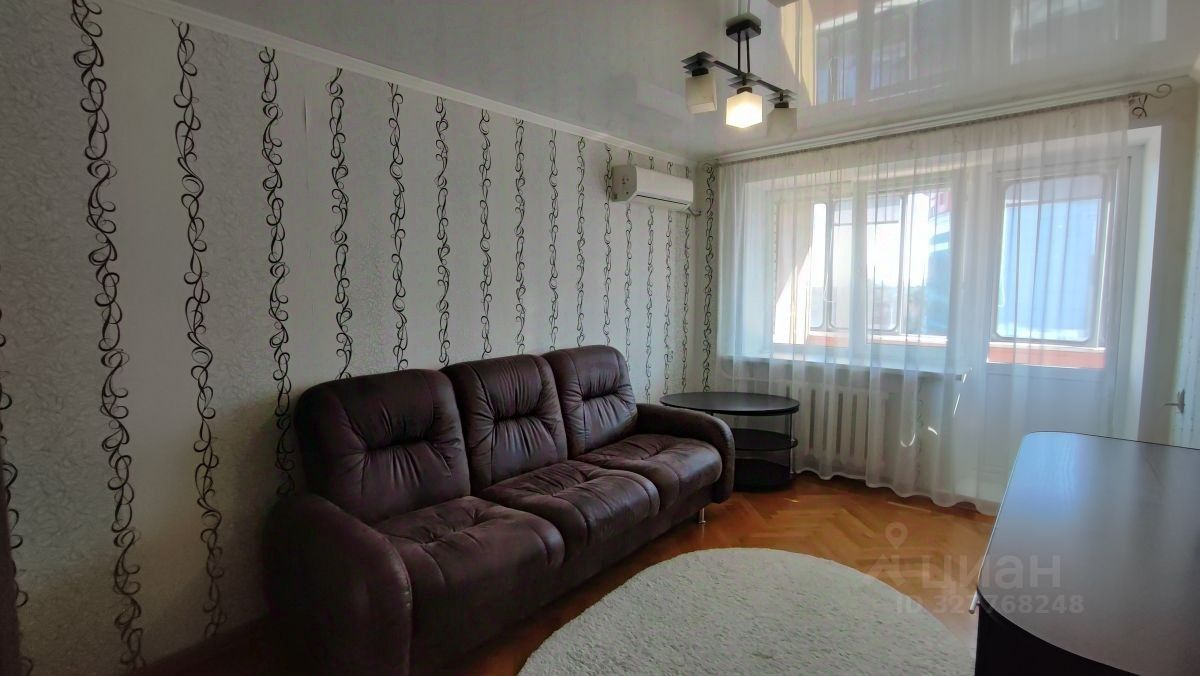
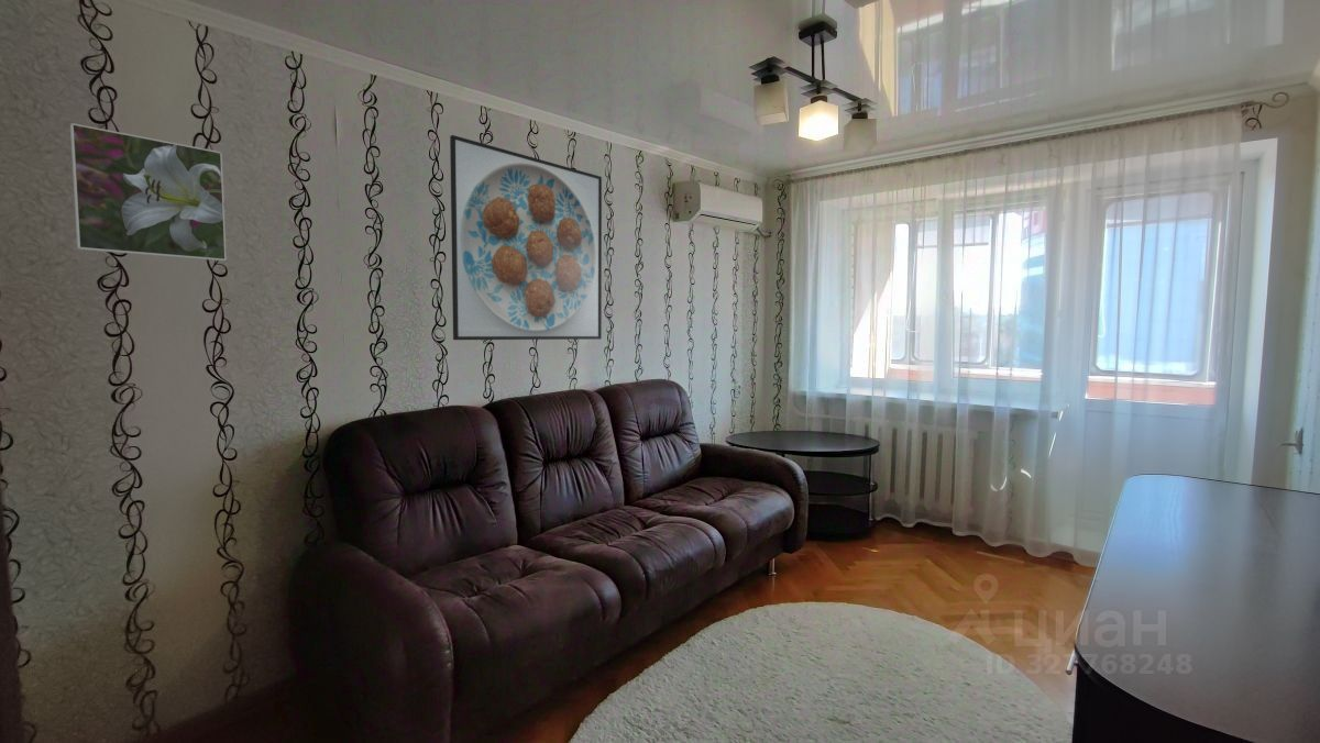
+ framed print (153, 197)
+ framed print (535, 249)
